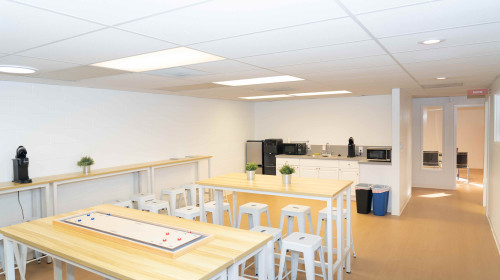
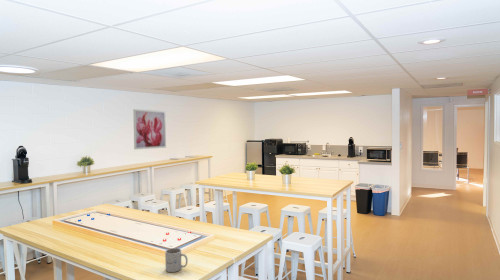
+ wall art (150, 129)
+ mug (176, 260)
